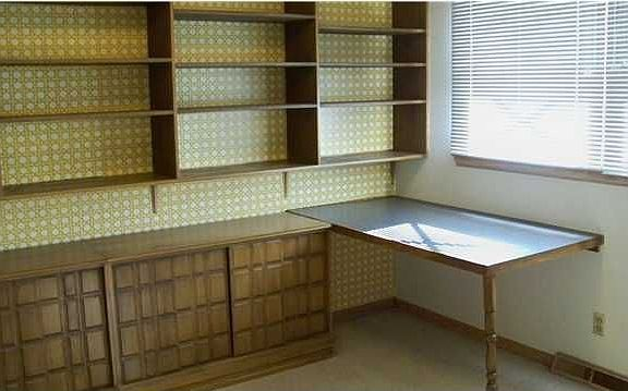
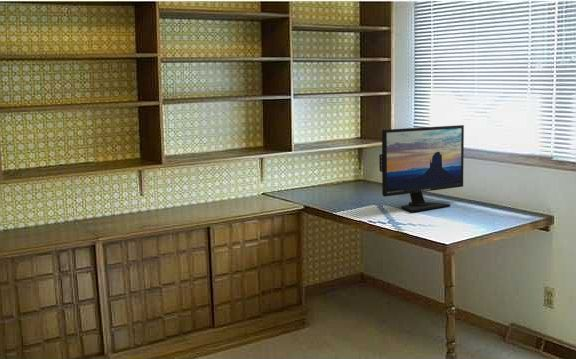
+ computer monitor (420, 167)
